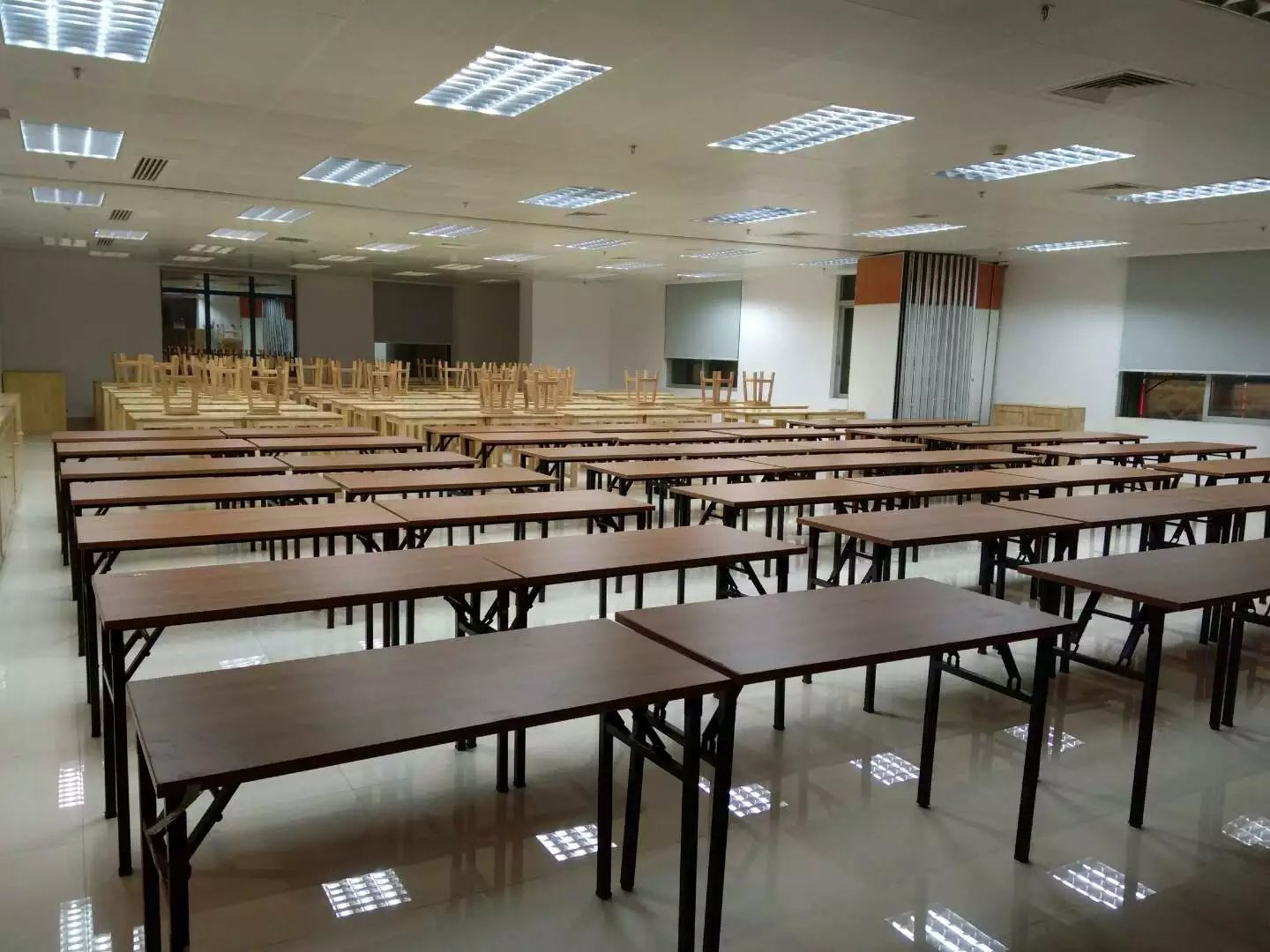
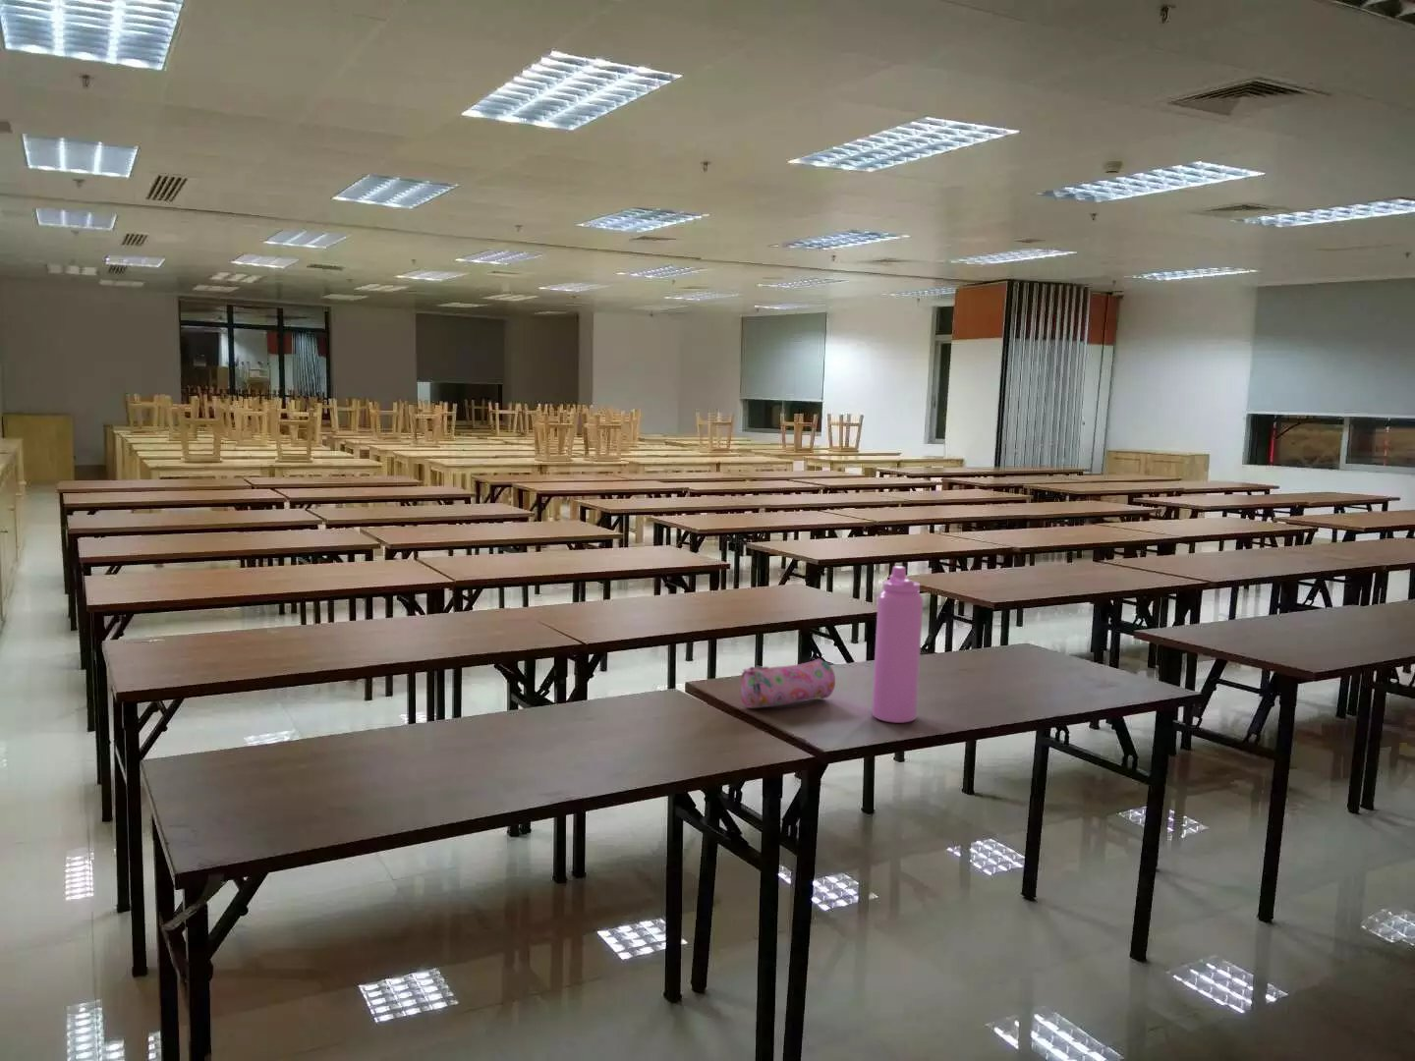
+ water bottle (897, 642)
+ pencil case (787, 683)
